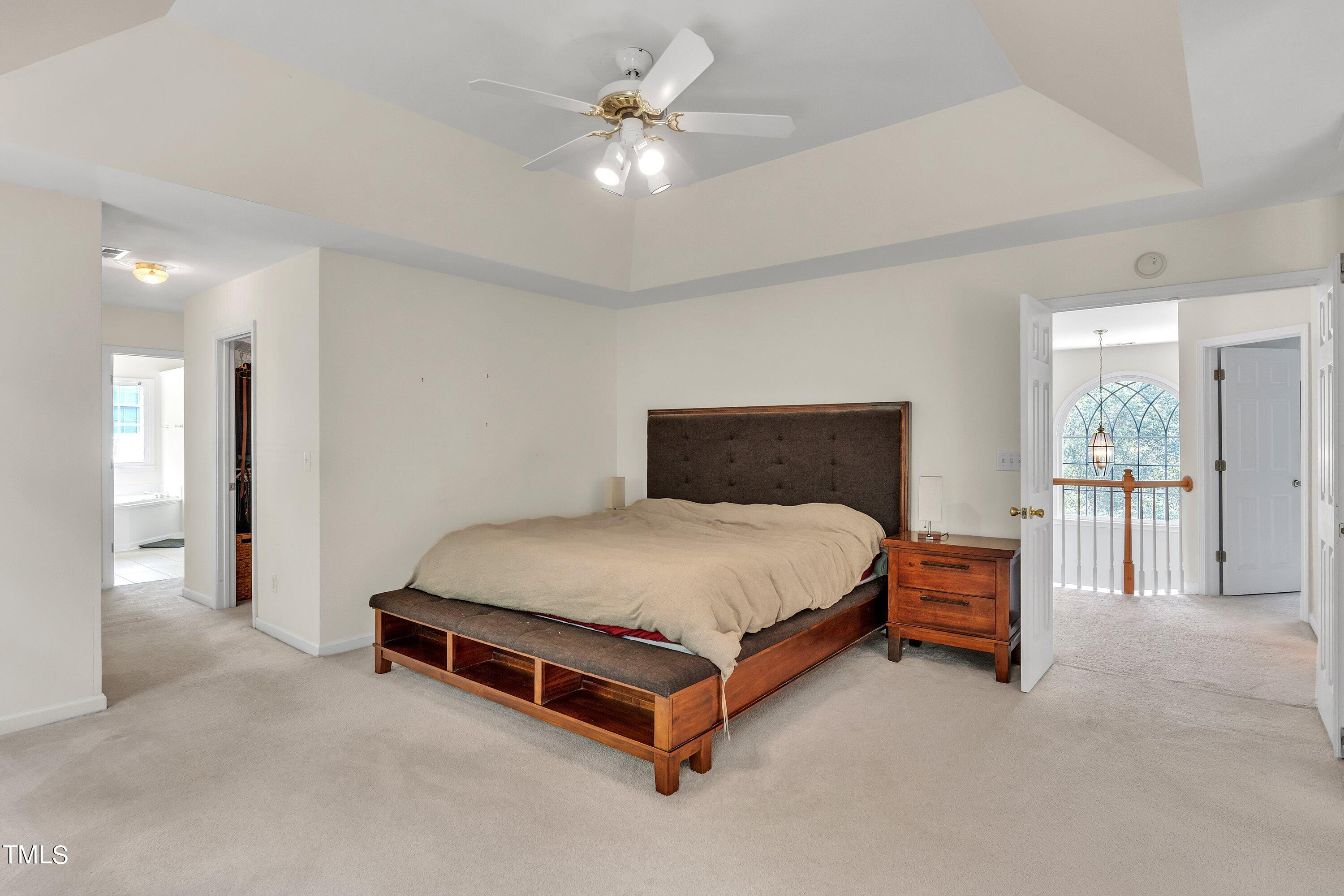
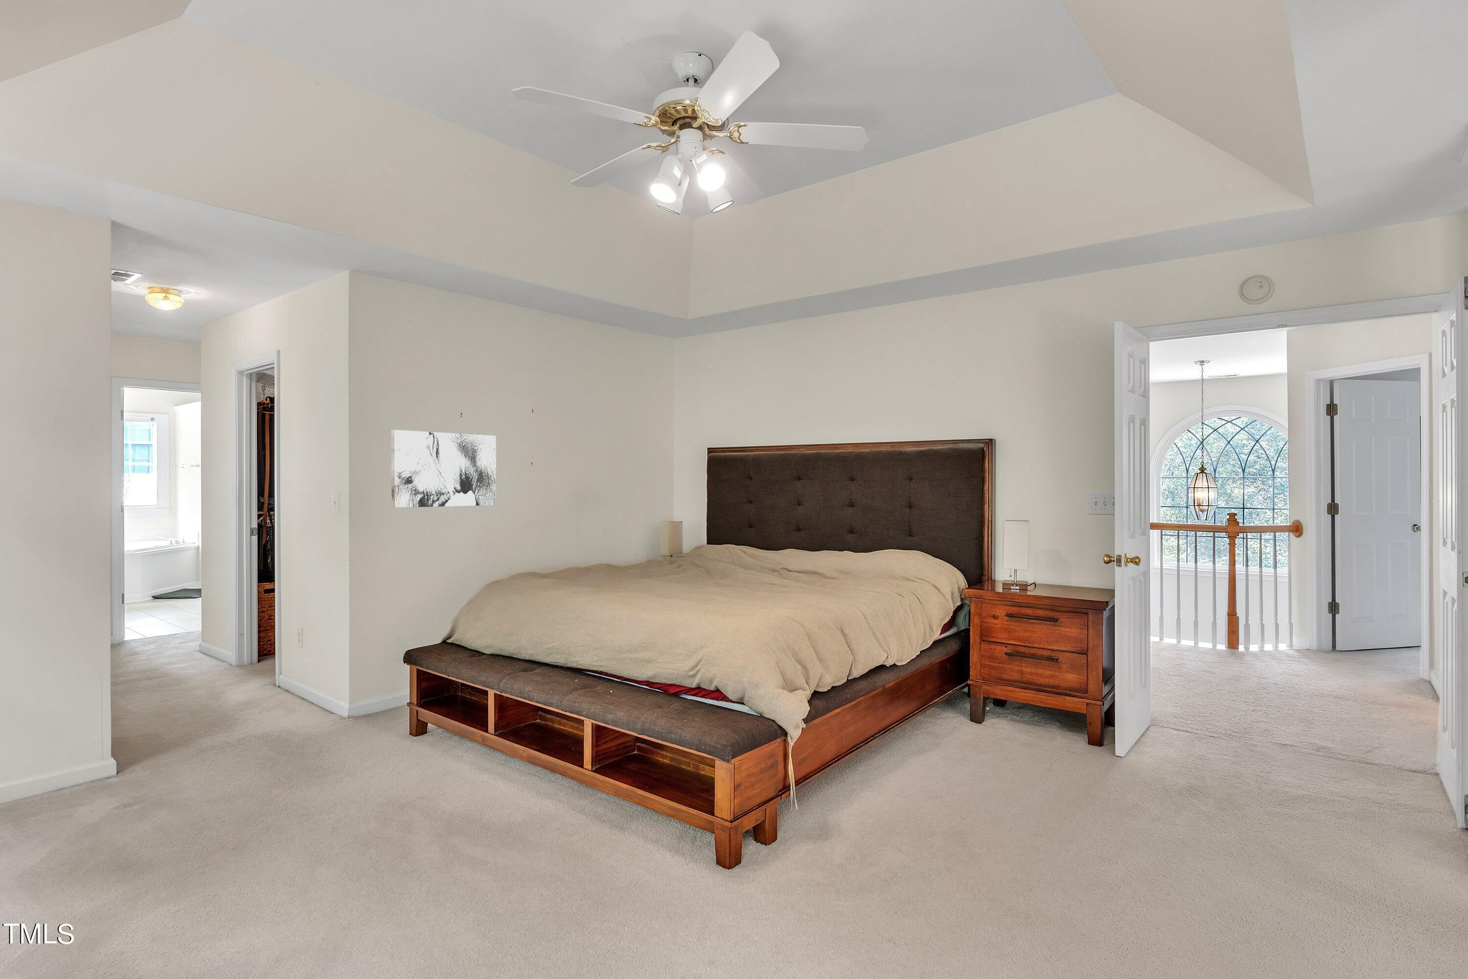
+ wall art (447, 470)
